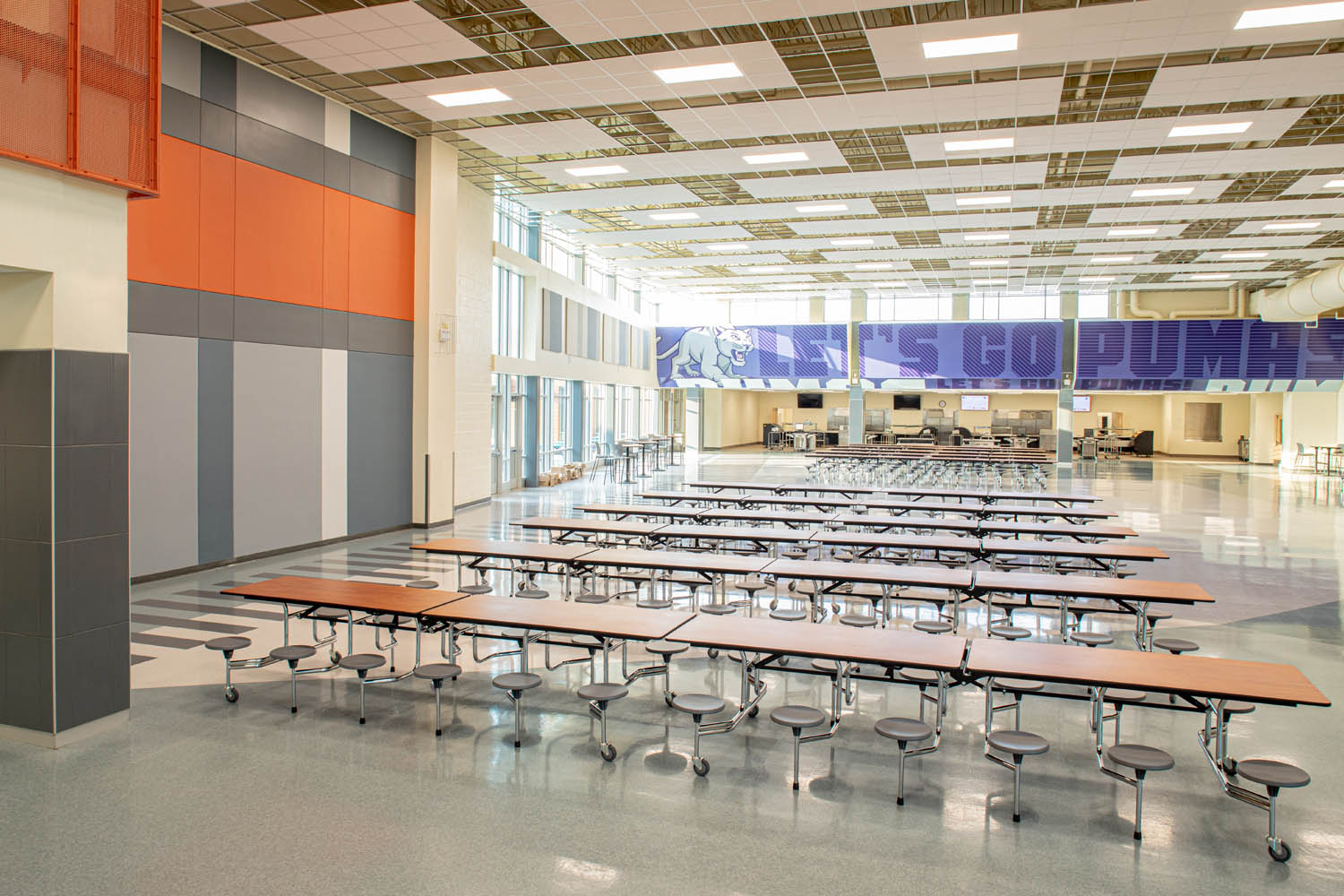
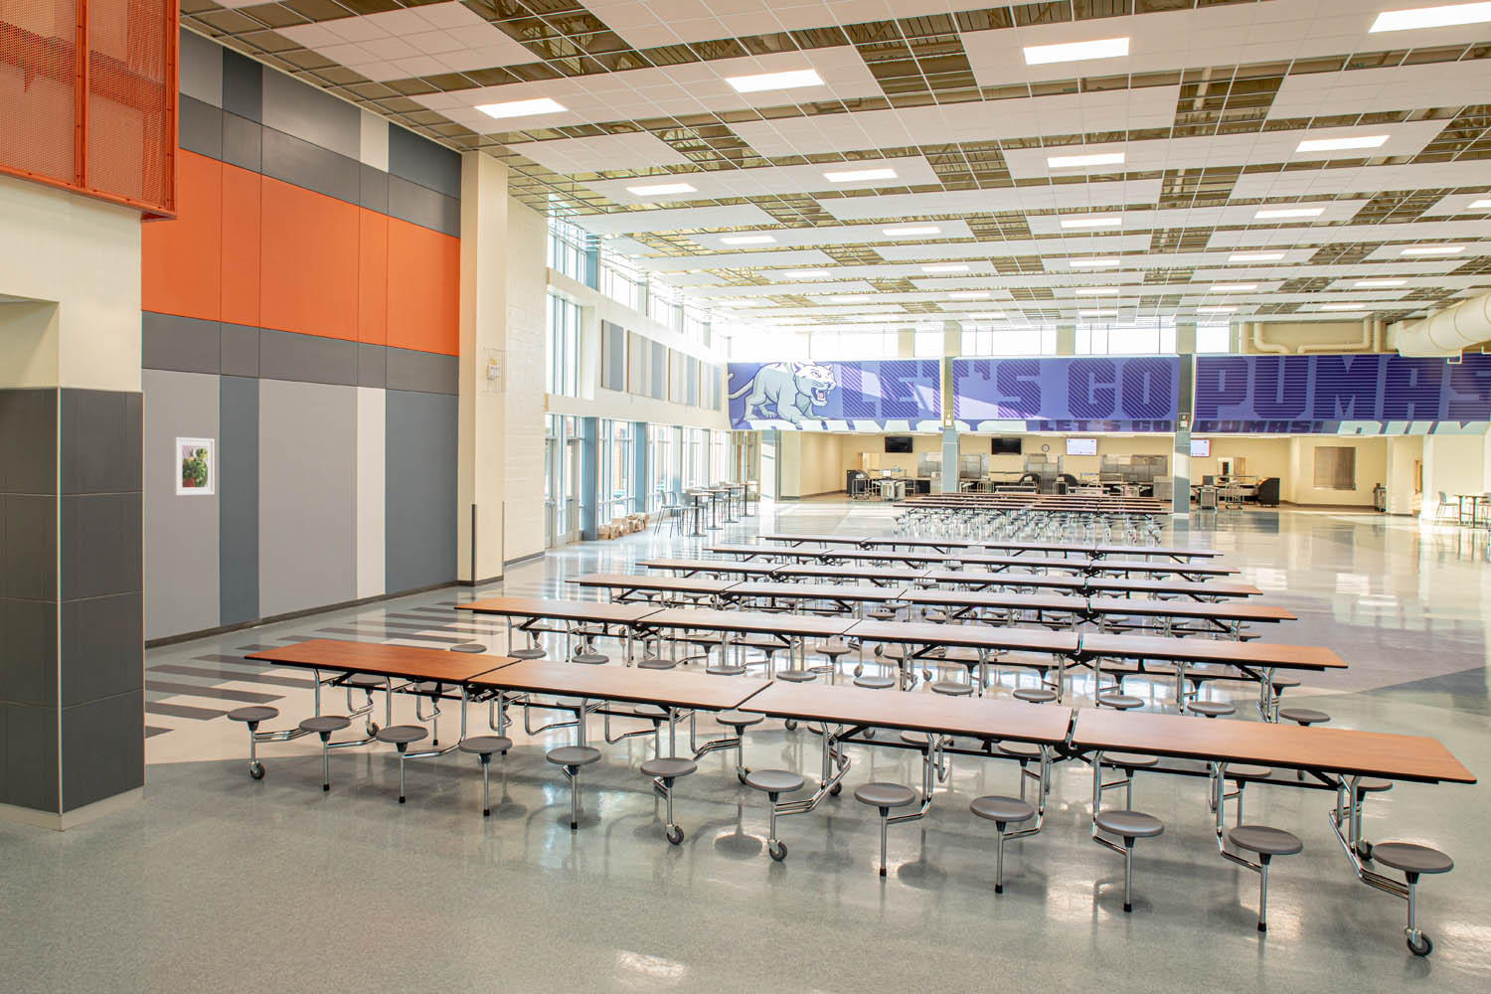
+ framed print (194, 466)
